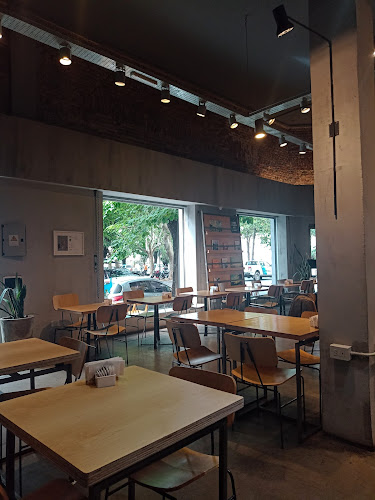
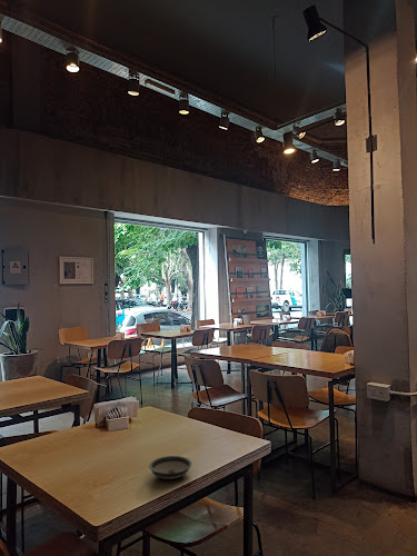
+ saucer (170, 469)
